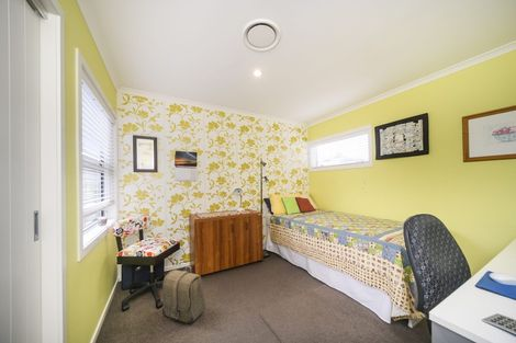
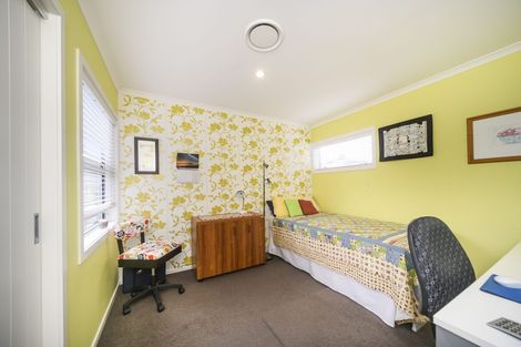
- backpack (182, 293)
